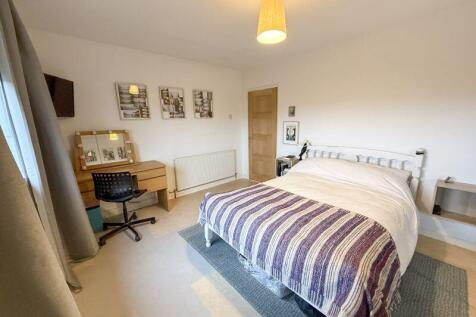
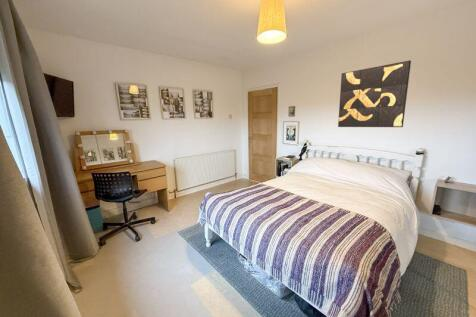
+ wall art (369, 98)
